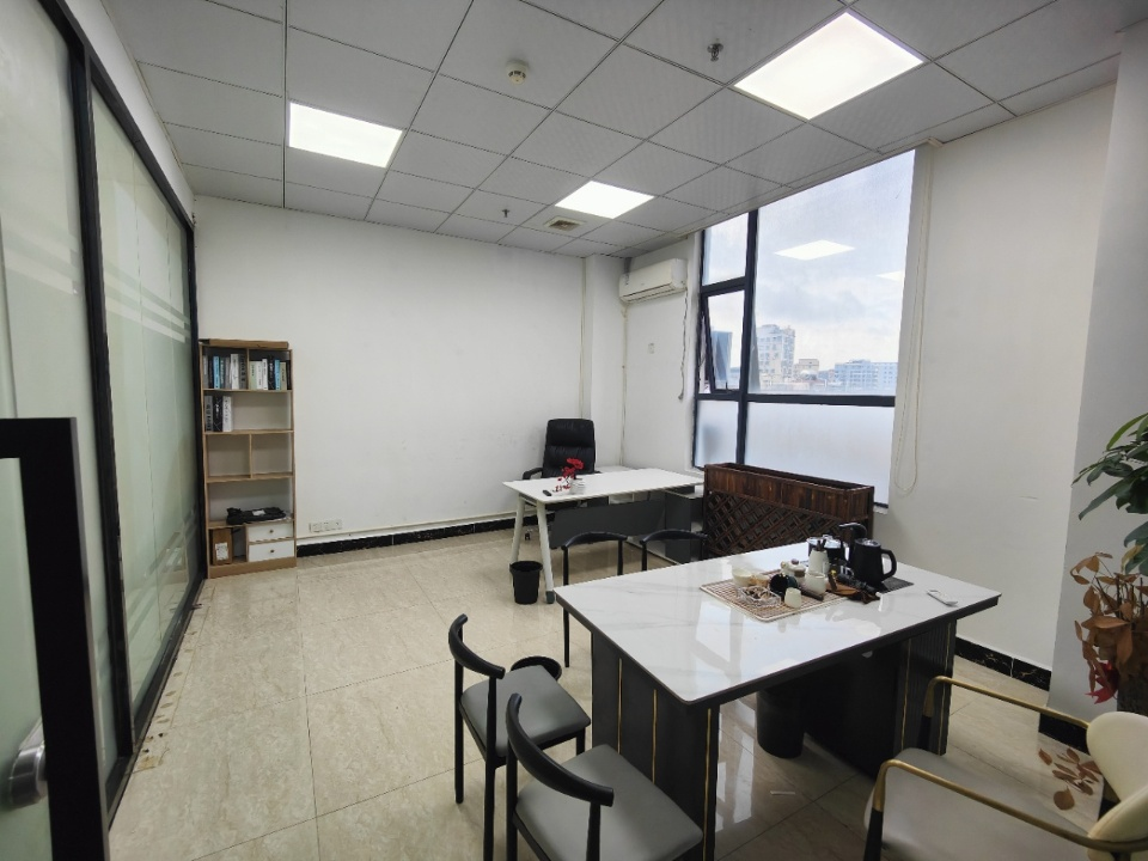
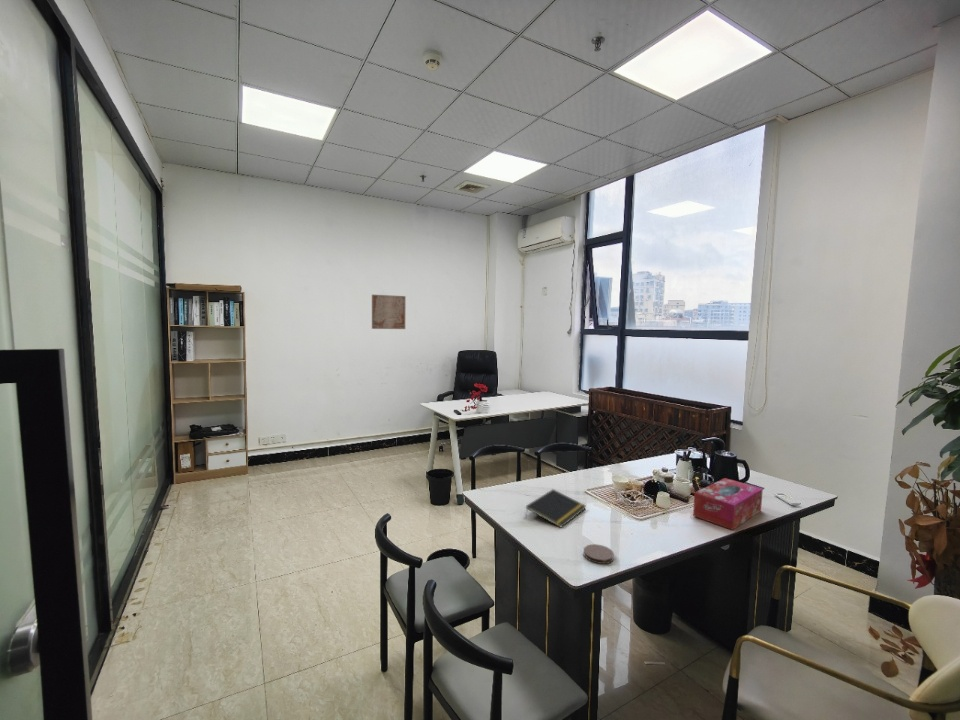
+ tissue box (728, 502)
+ wall art (388, 312)
+ notepad (556, 507)
+ coaster (598, 553)
